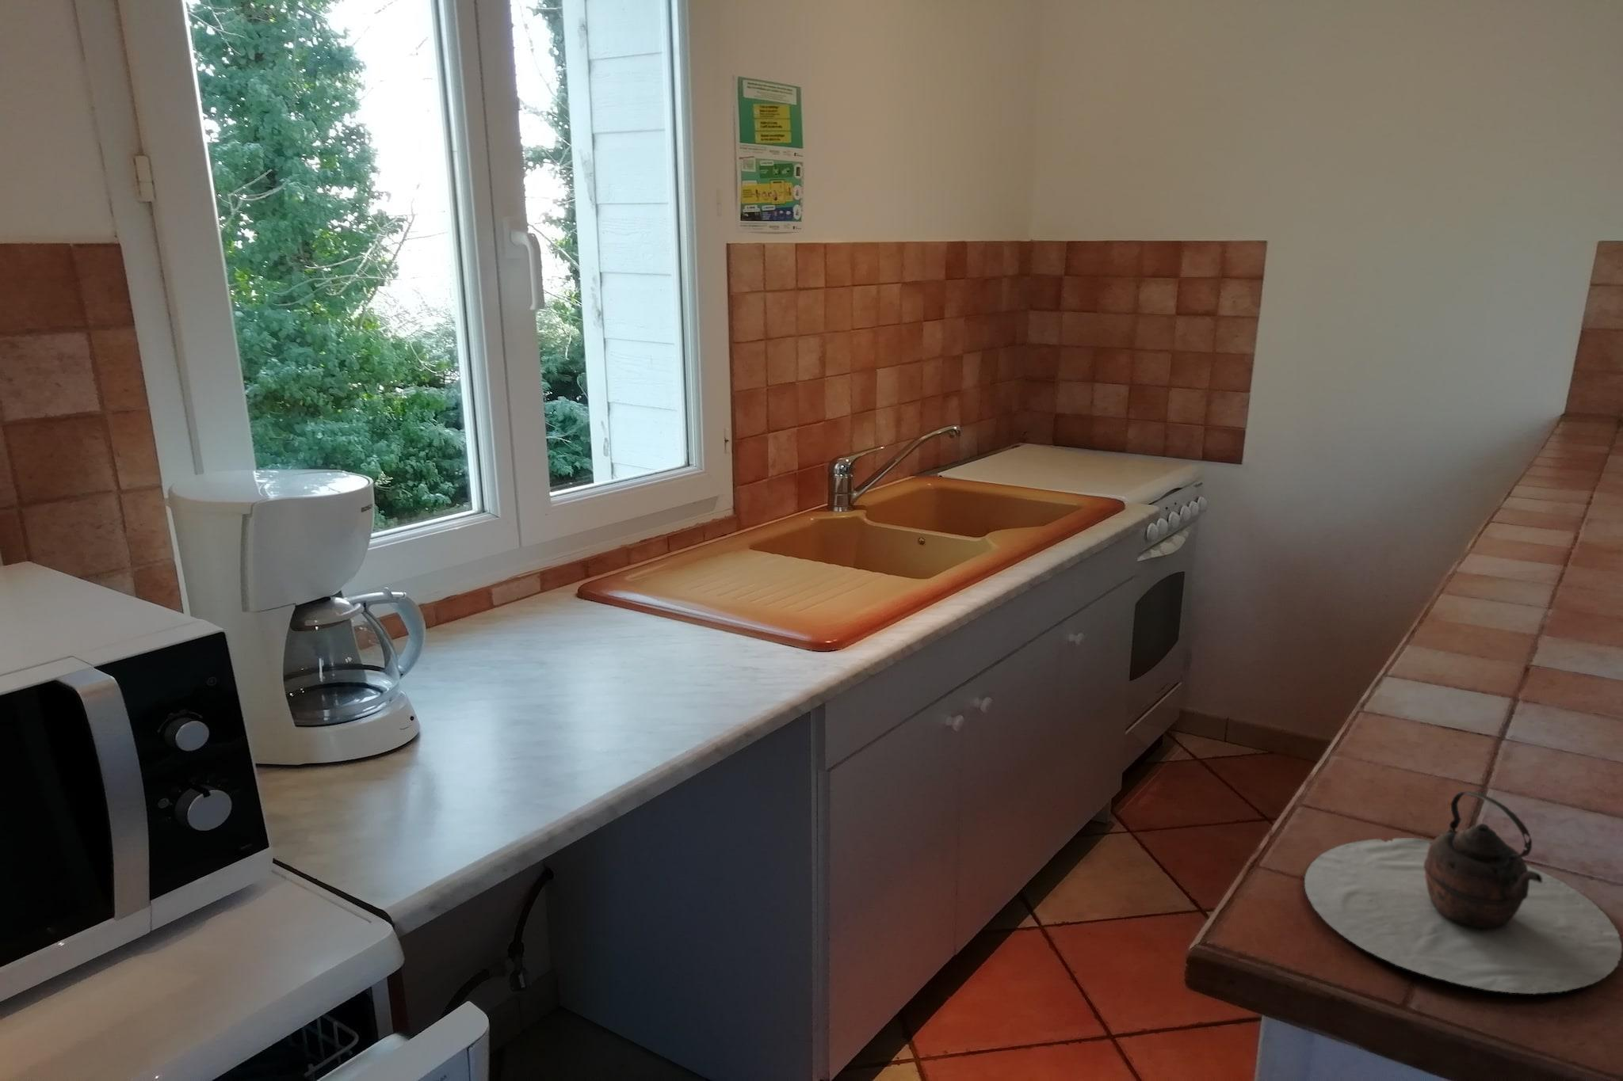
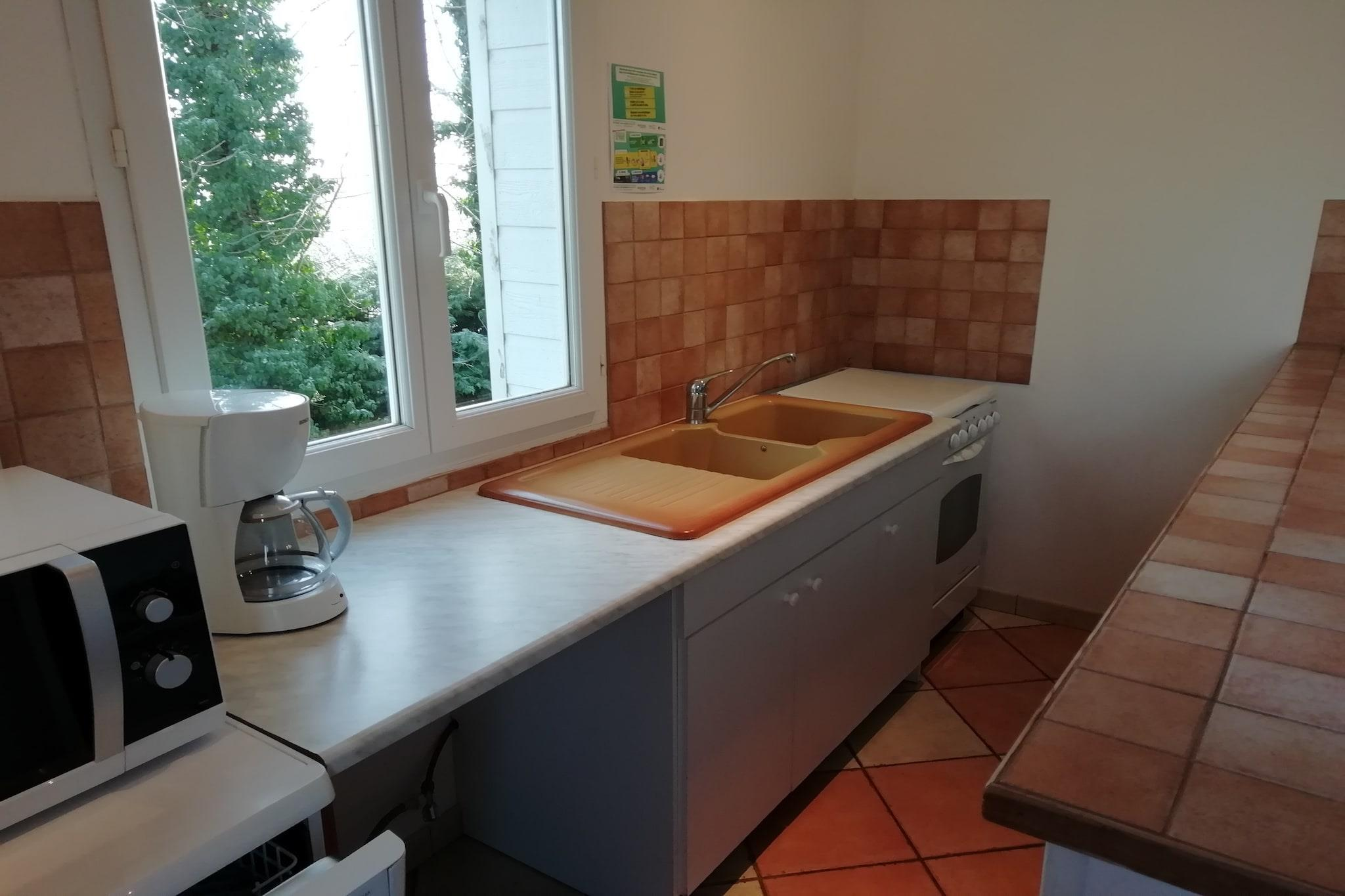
- teapot (1463, 853)
